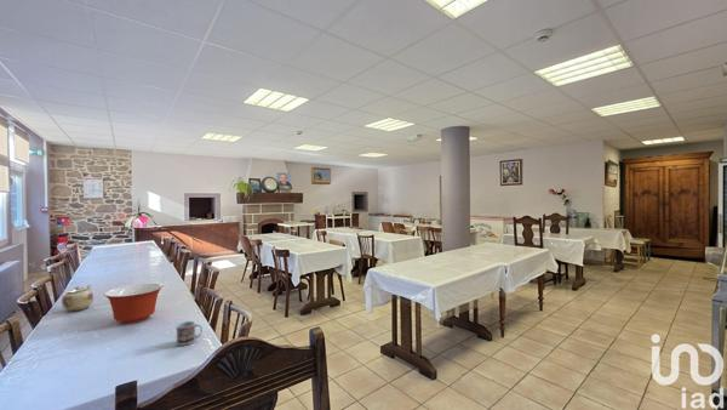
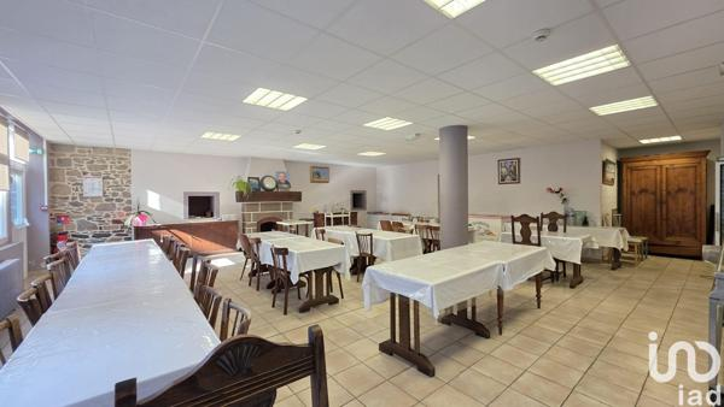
- teapot (78, 297)
- cup (189, 332)
- mixing bowl (134, 303)
